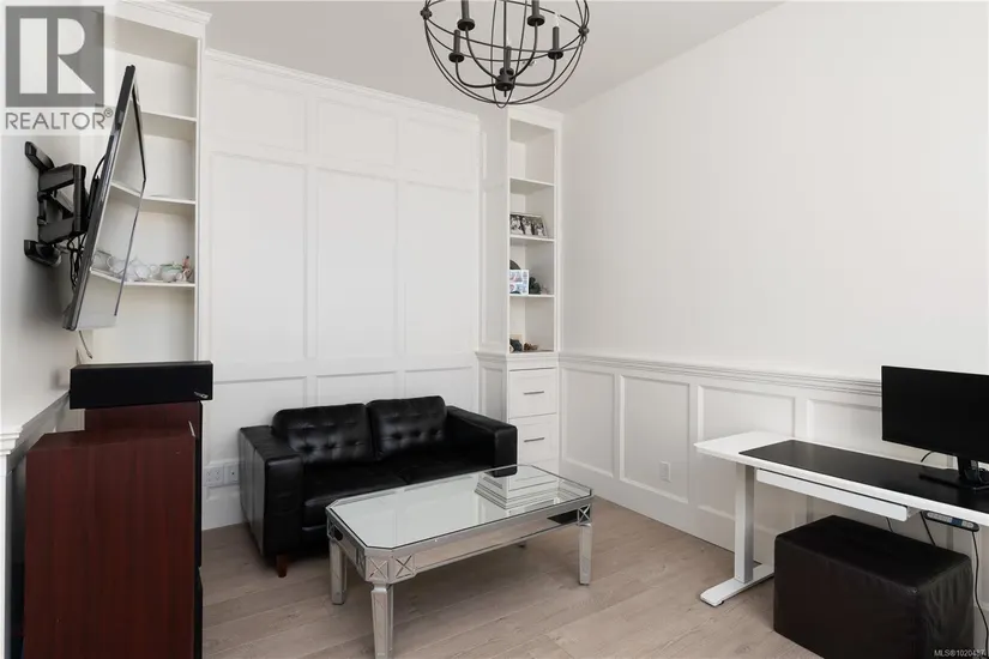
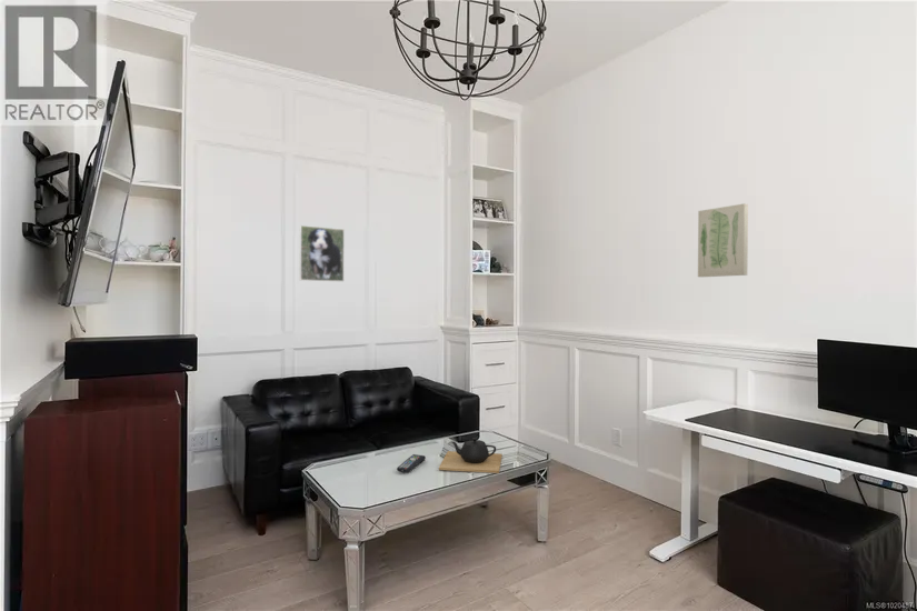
+ wall art (721, 241)
+ remote control (411, 462)
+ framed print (321, 253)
+ teapot (471, 450)
